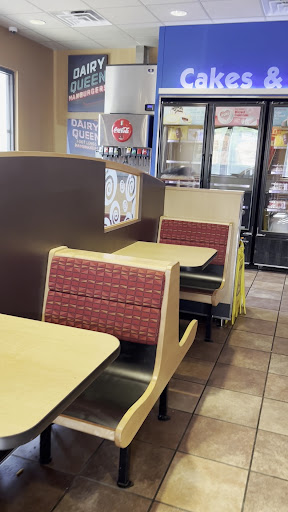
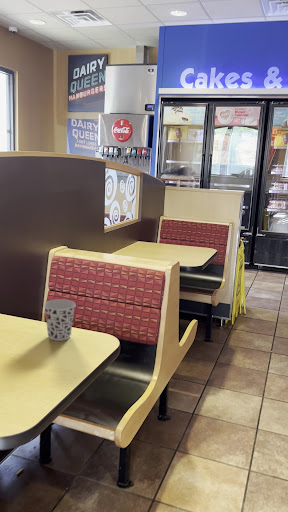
+ cup (59, 320)
